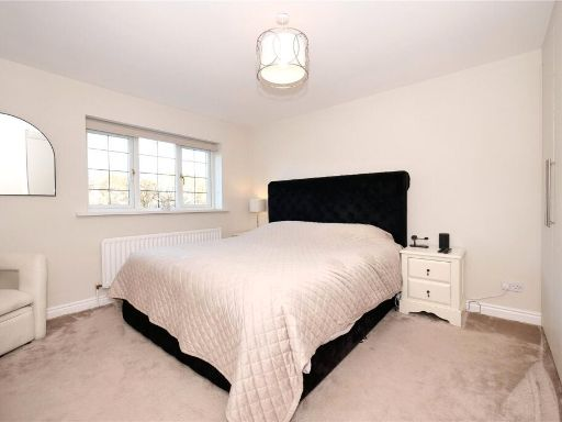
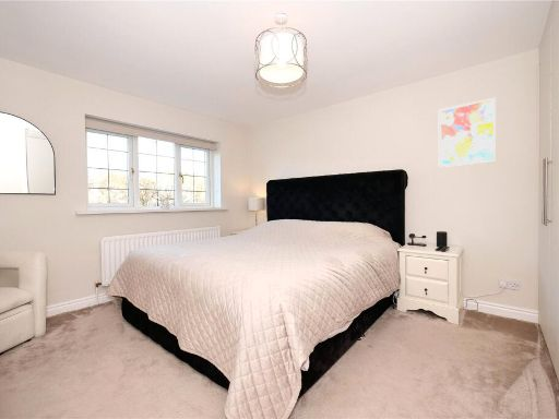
+ wall art (465, 134)
